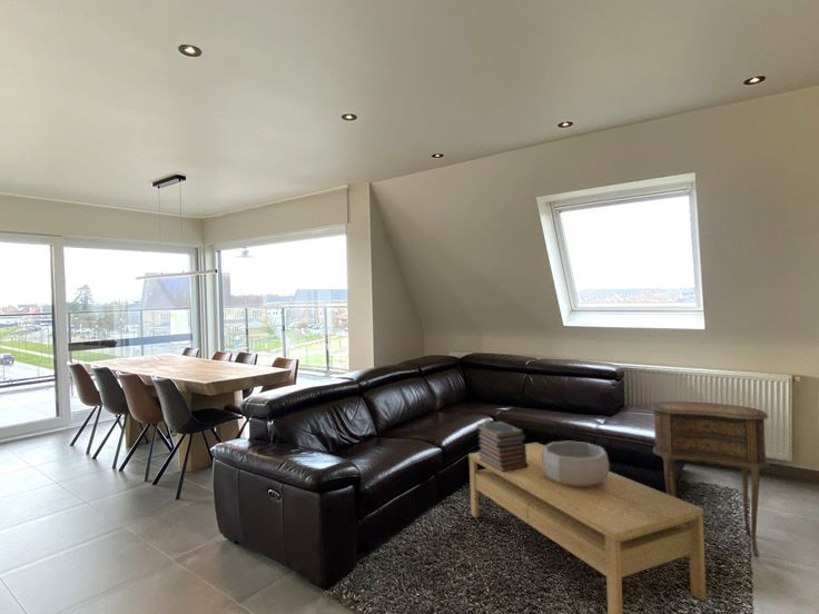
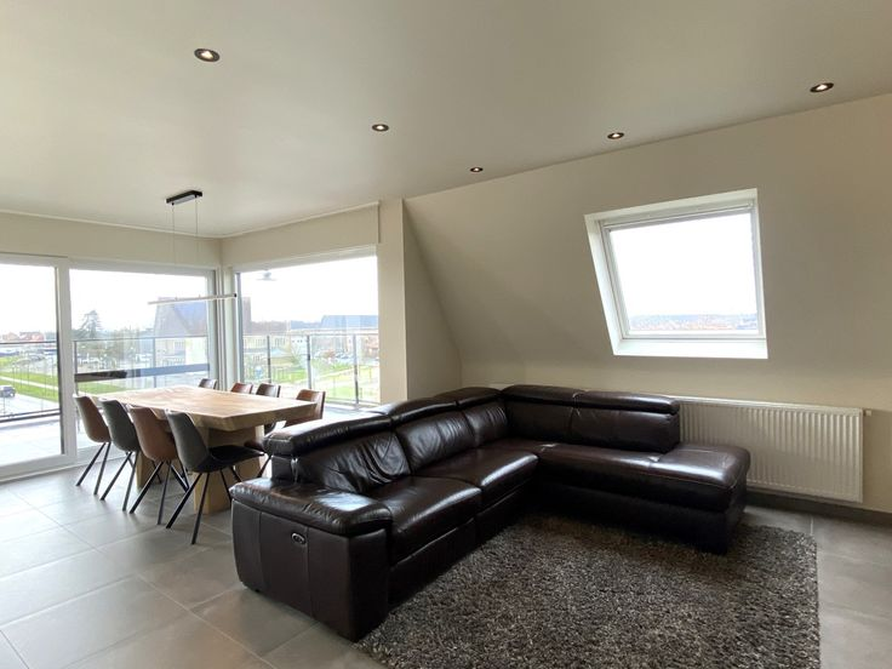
- book stack (501, 444)
- side table (709, 463)
- coffee table (566, 513)
- decorative bowl (574, 464)
